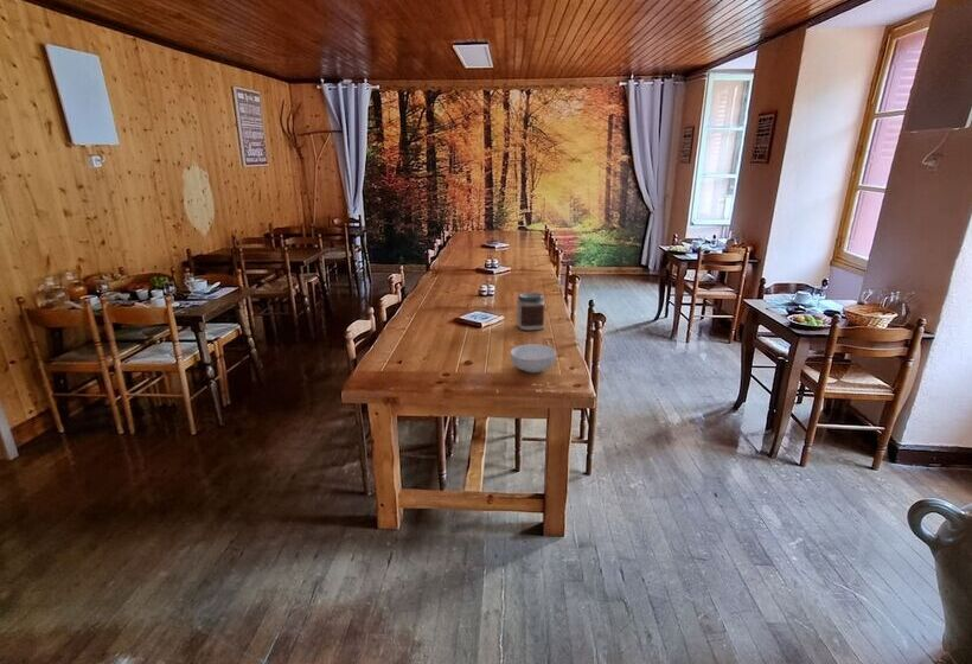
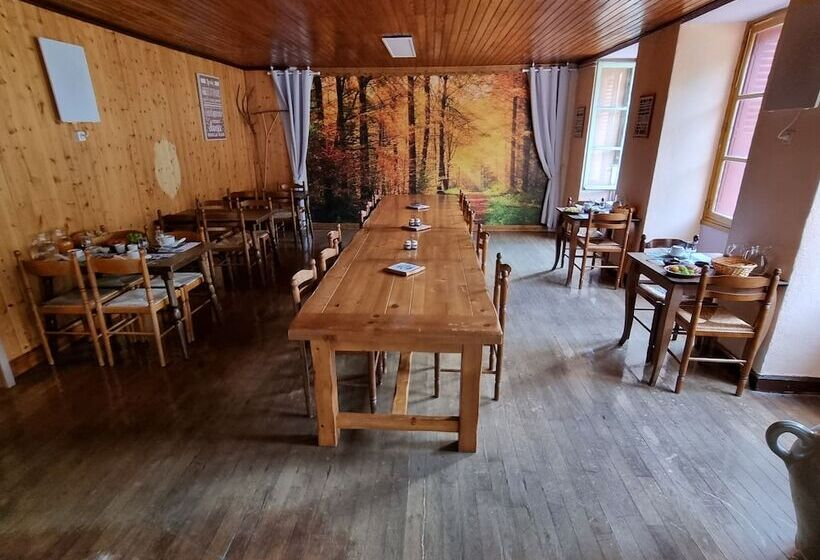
- cereal bowl (532, 359)
- jar (530, 311)
